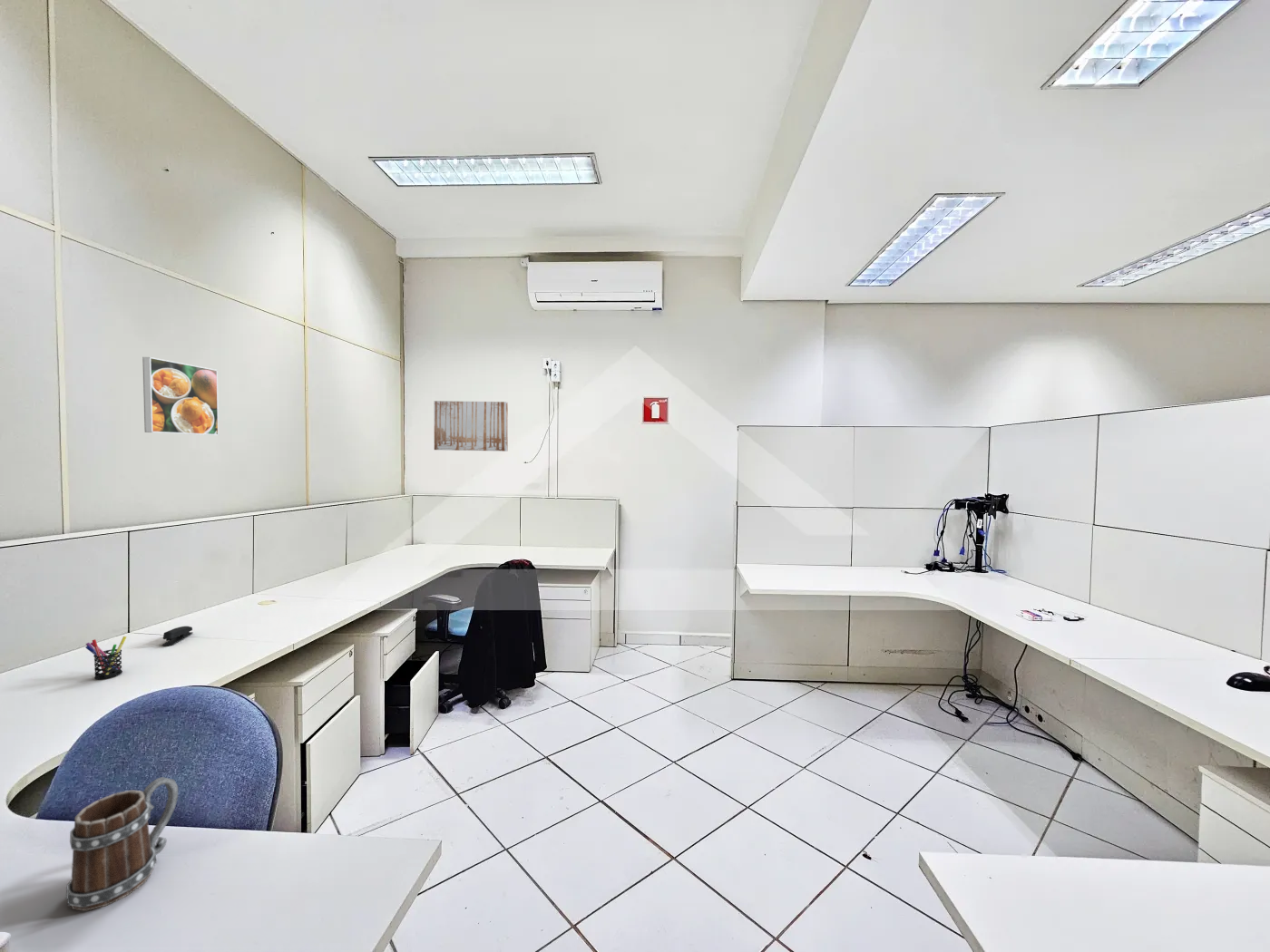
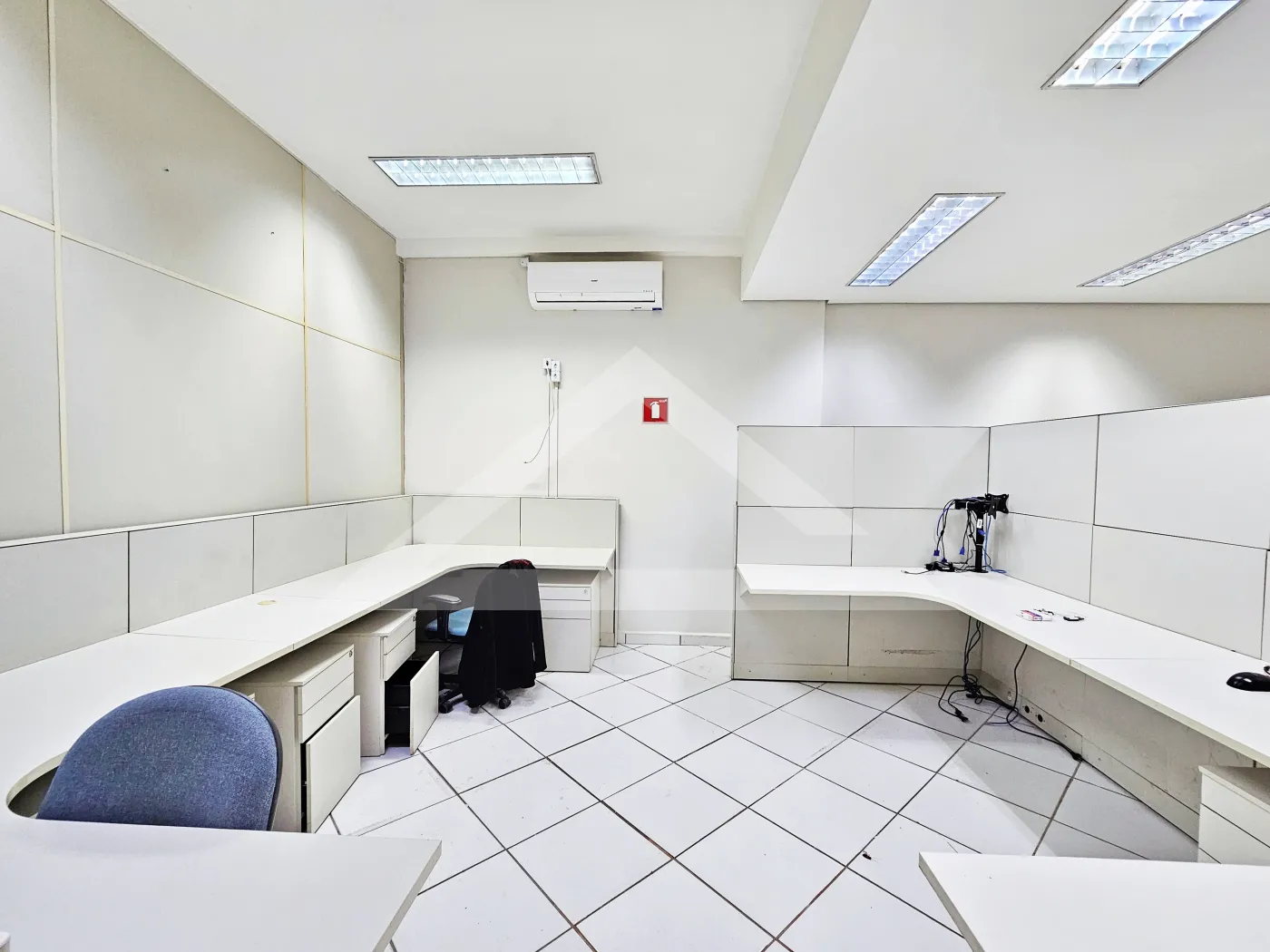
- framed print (183, 399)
- wall art (471, 426)
- stapler (178, 633)
- mug (128, 835)
- pen holder (107, 656)
